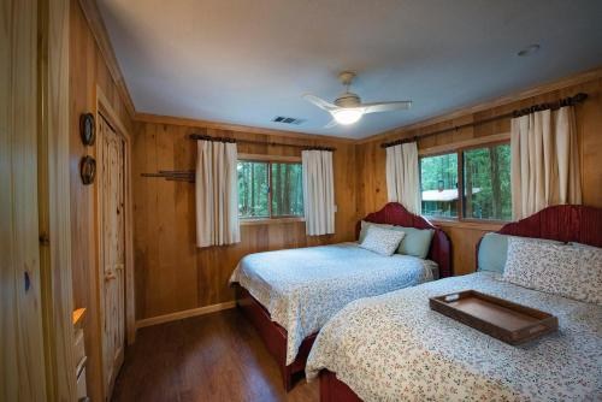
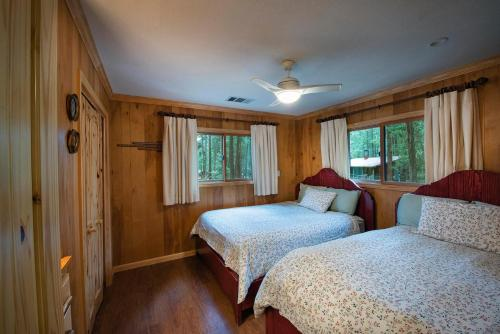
- serving tray (488, 311)
